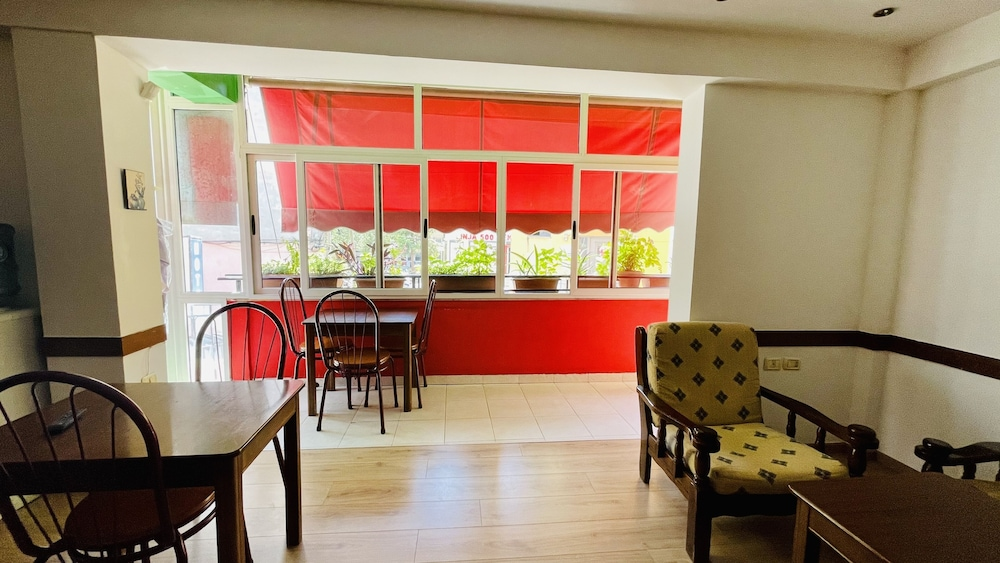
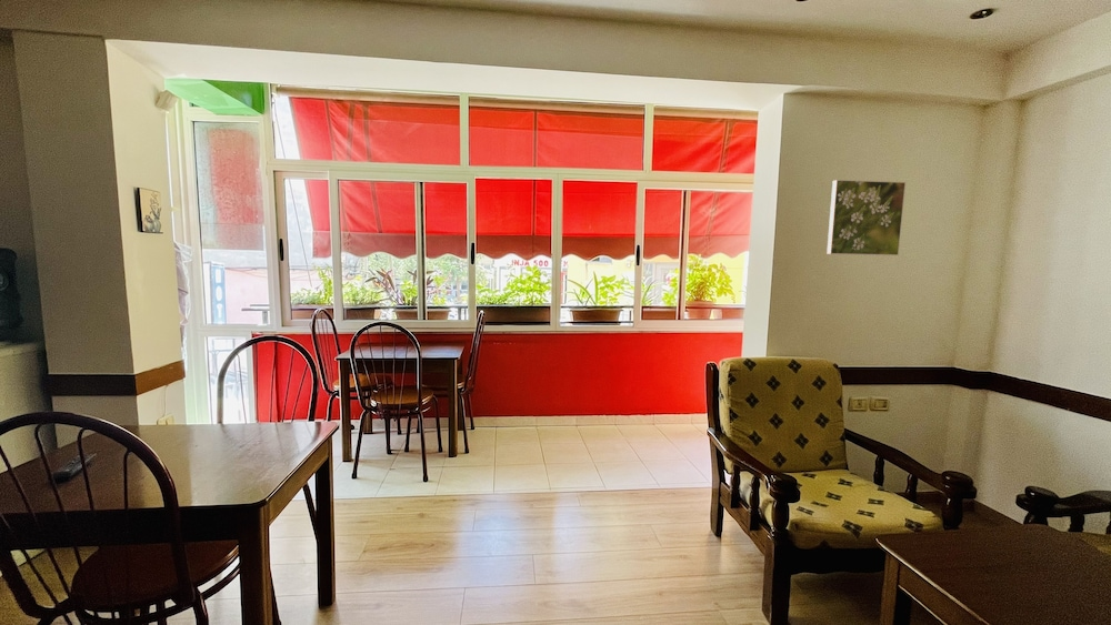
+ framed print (865, 218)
